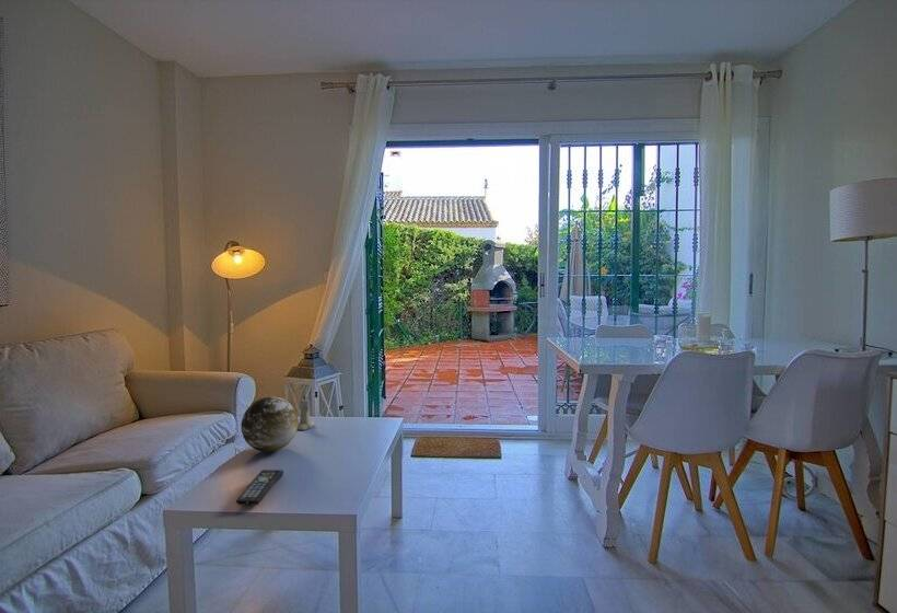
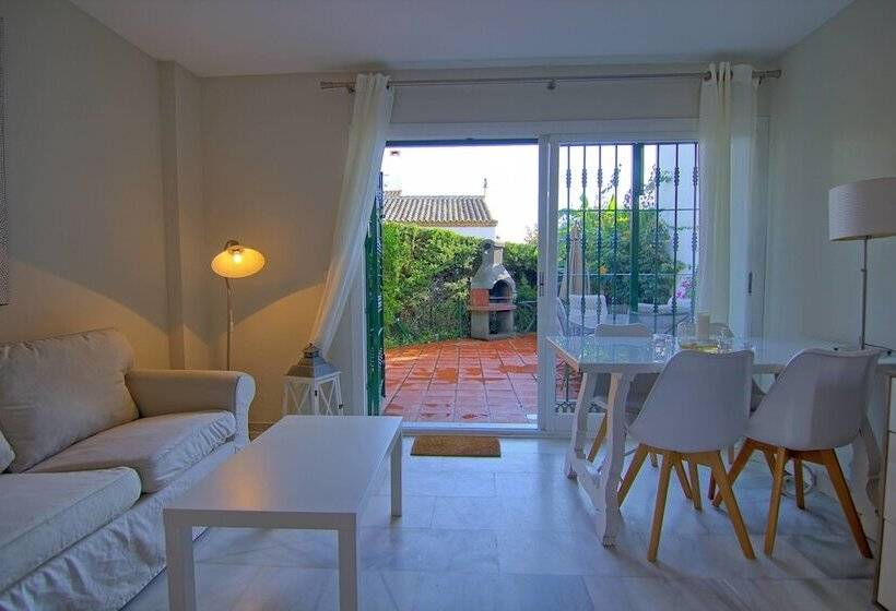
- decorative orb (270, 424)
- candle (304, 409)
- remote control (261, 485)
